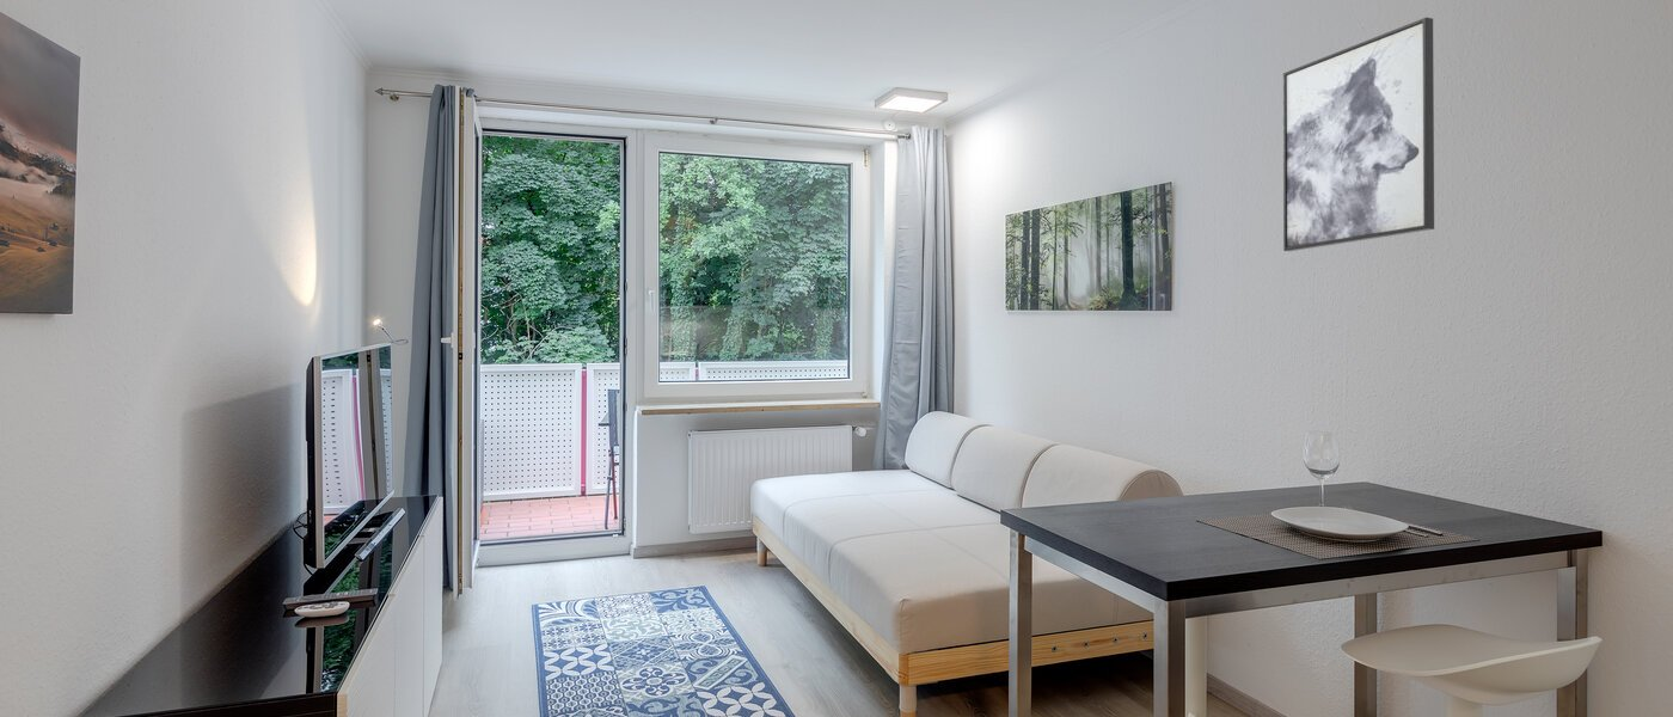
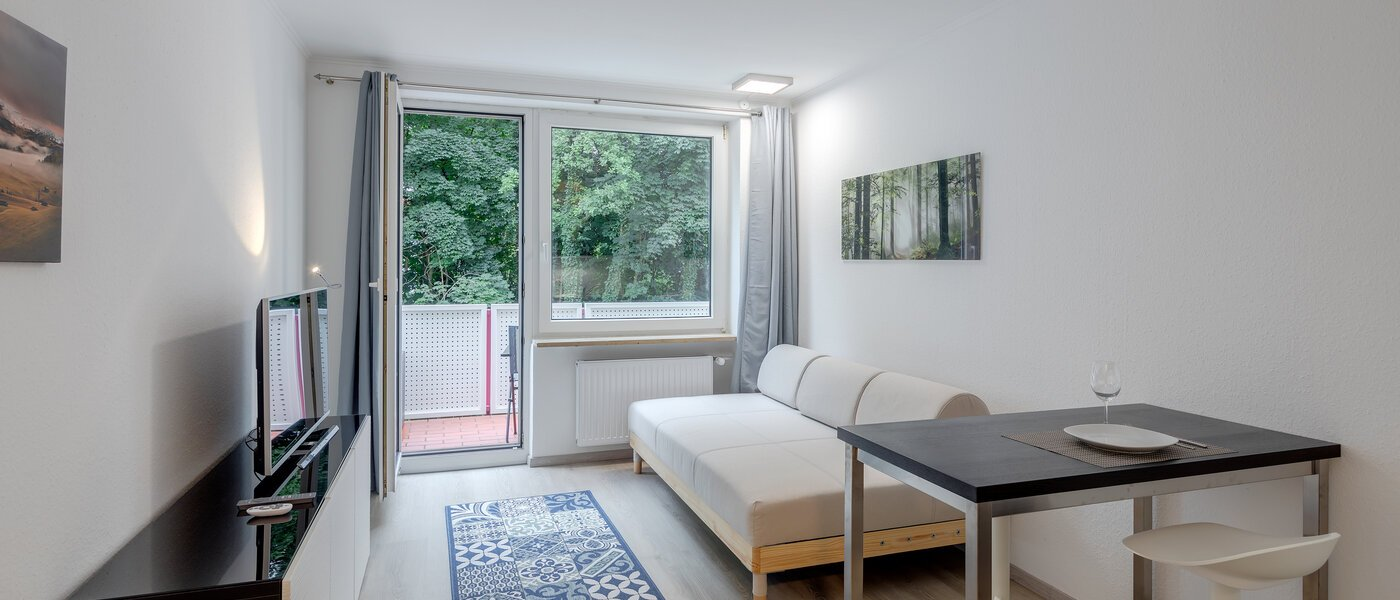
- wall art (1352, 143)
